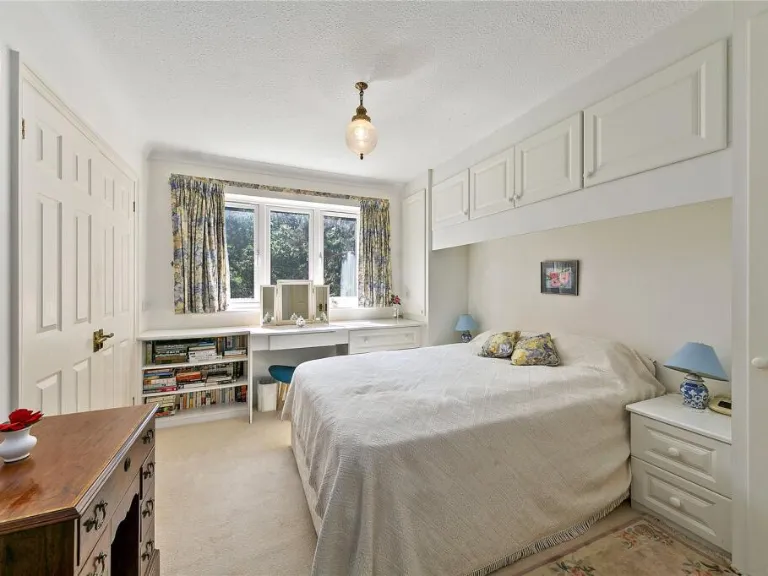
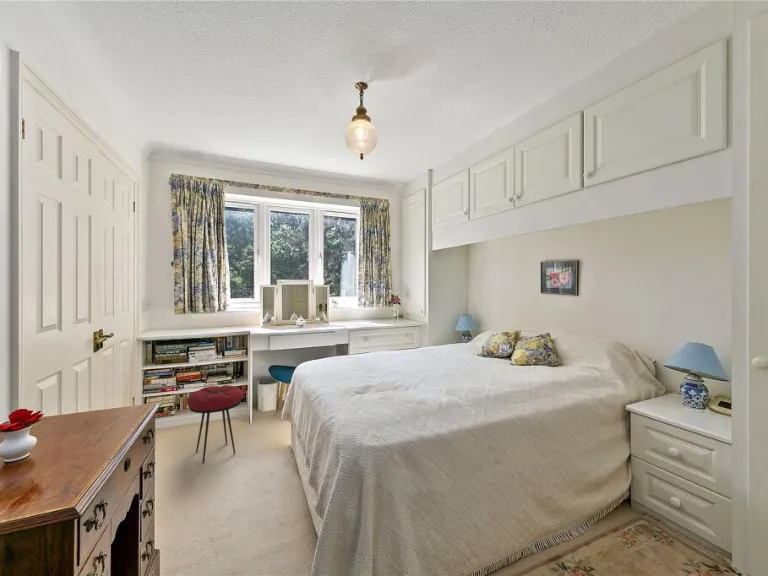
+ stool (208, 421)
